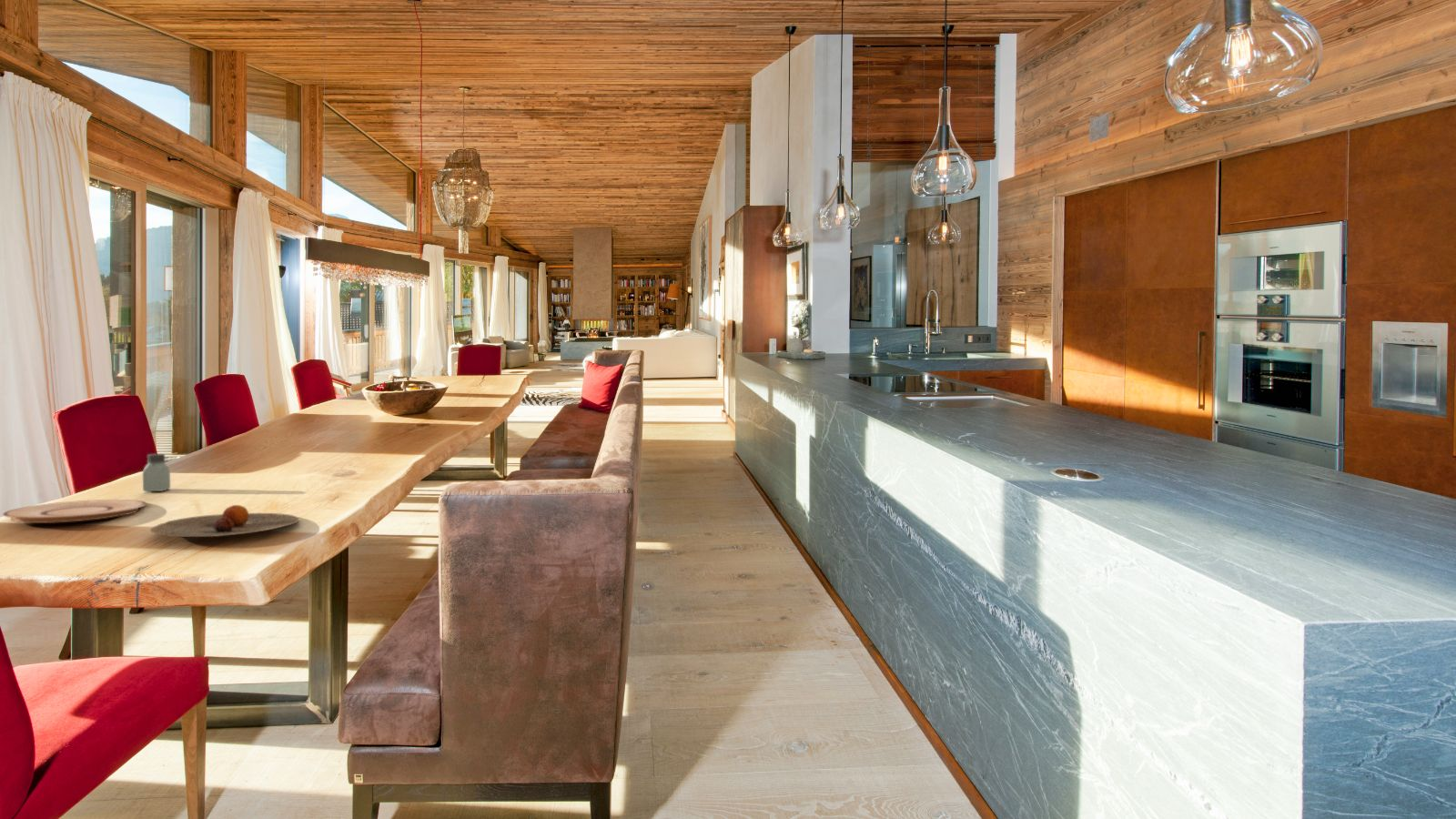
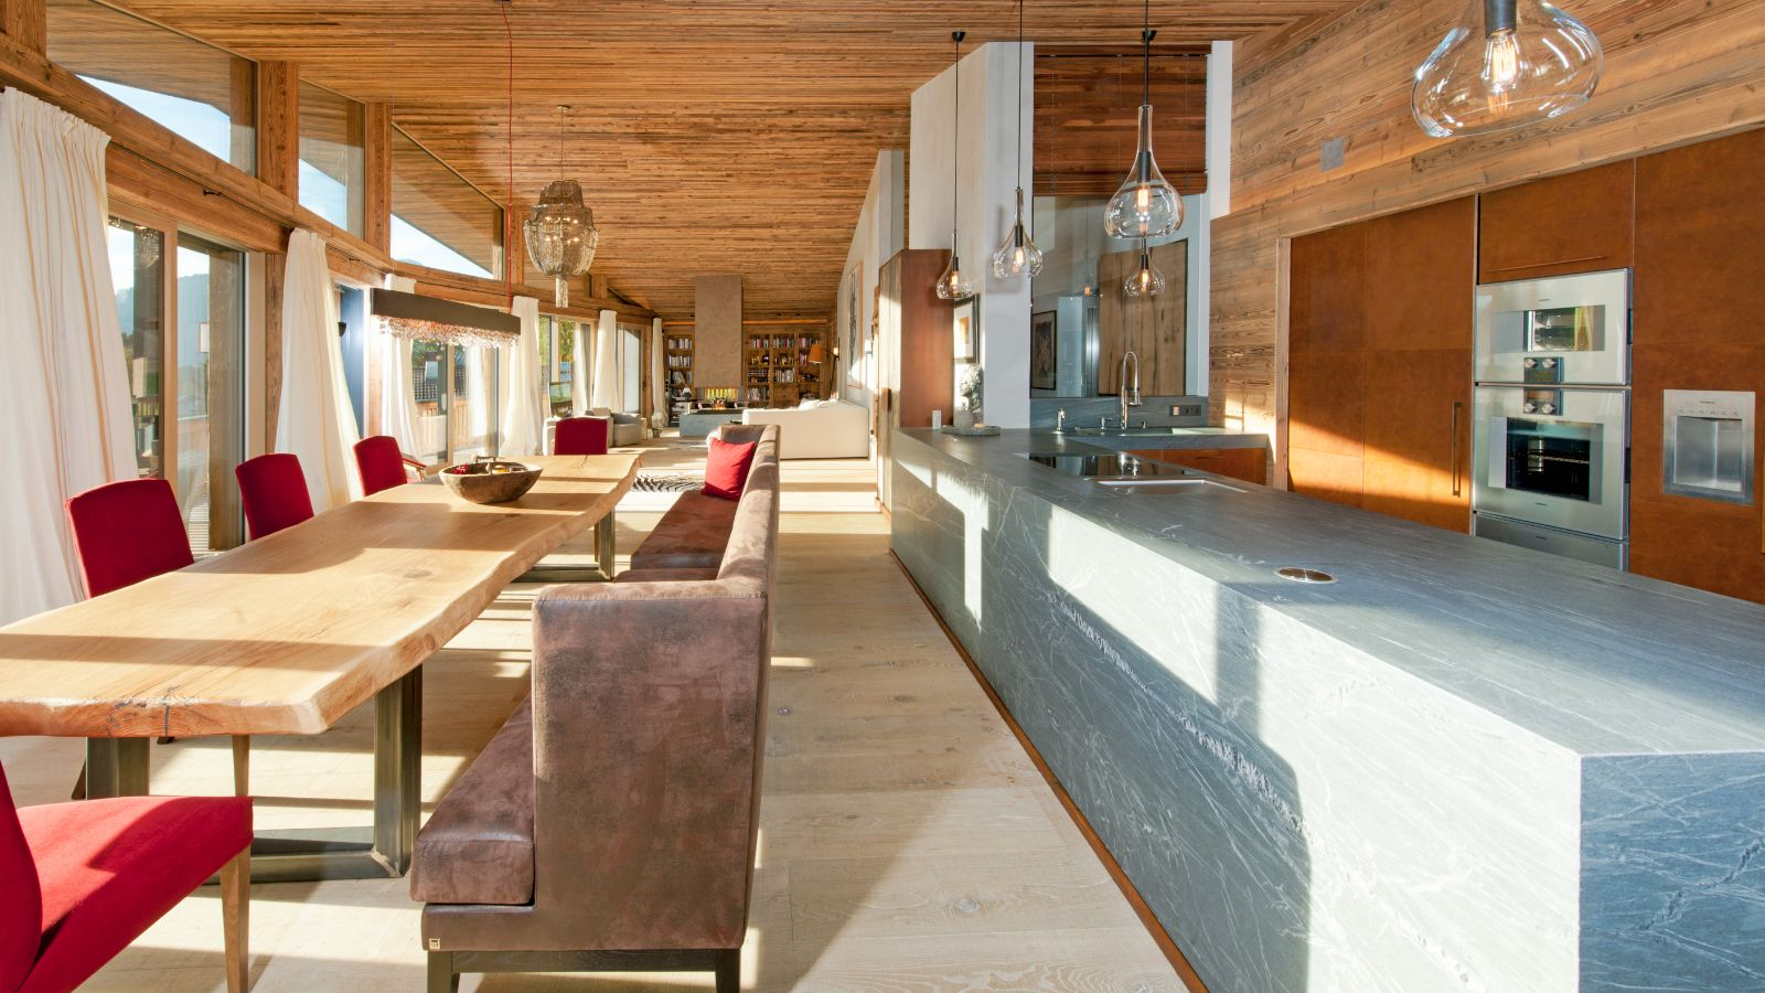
- plate (228, 518)
- saltshaker (156, 472)
- plate (77, 511)
